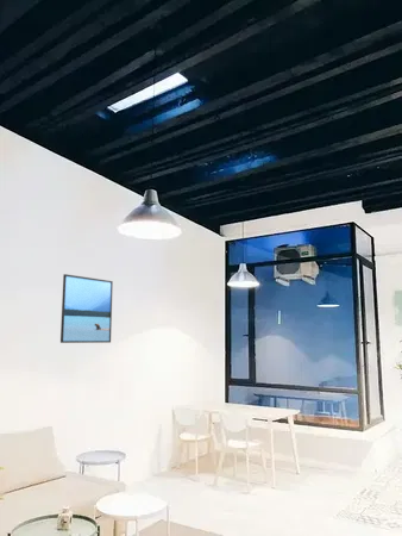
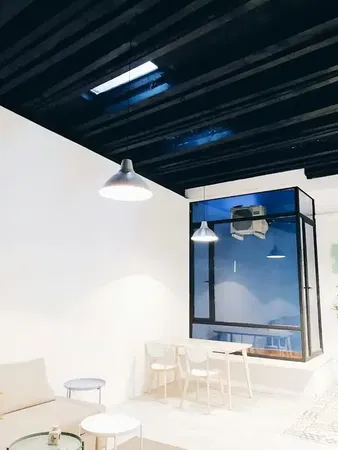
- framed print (88, 310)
